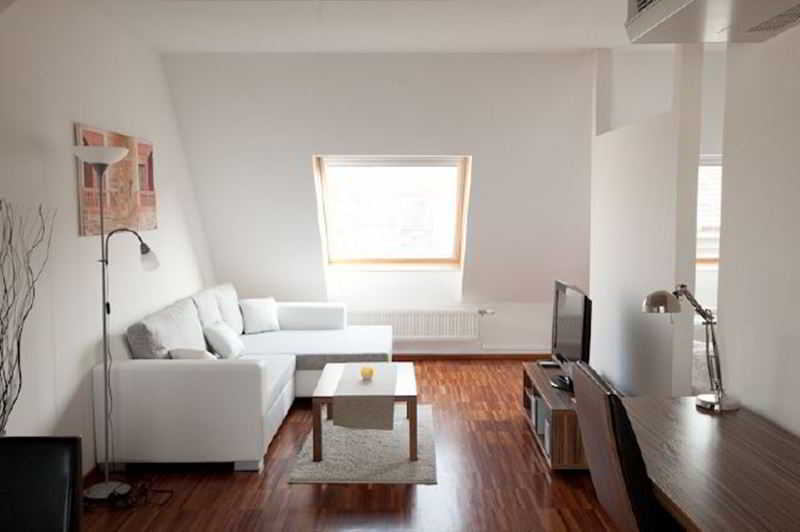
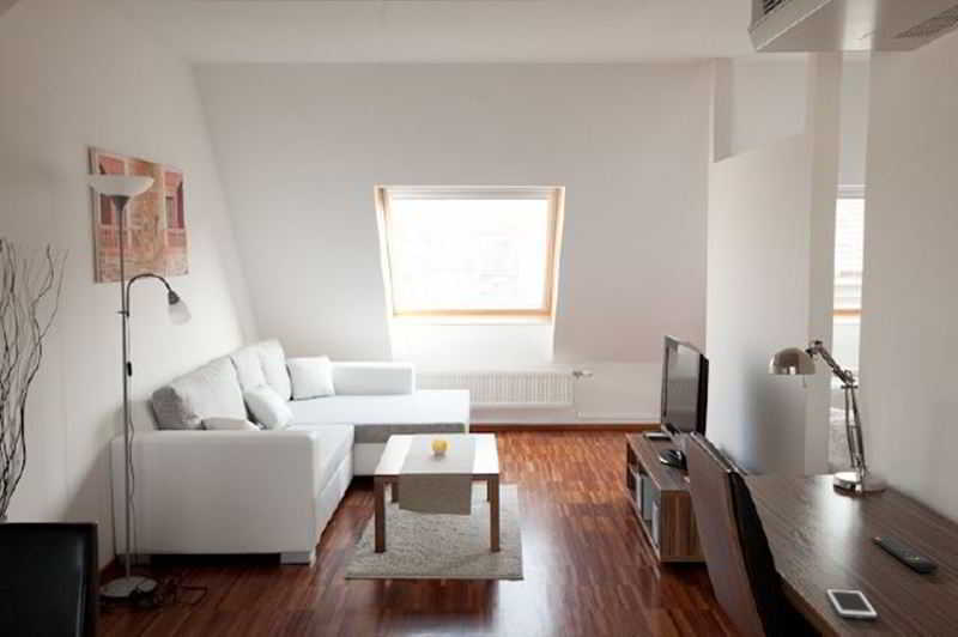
+ remote control (902, 552)
+ cell phone (850, 603)
